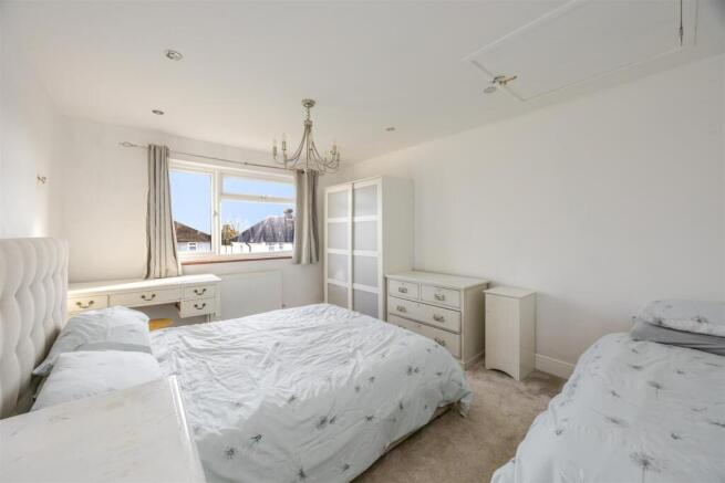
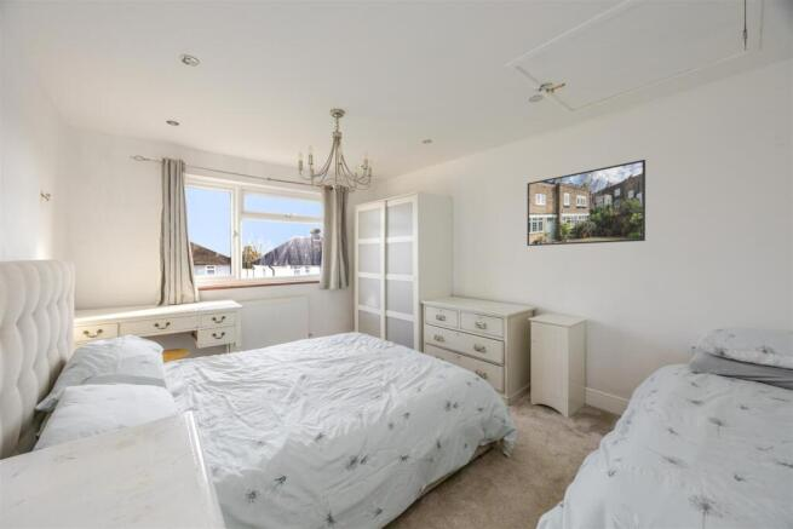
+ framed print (579, 208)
